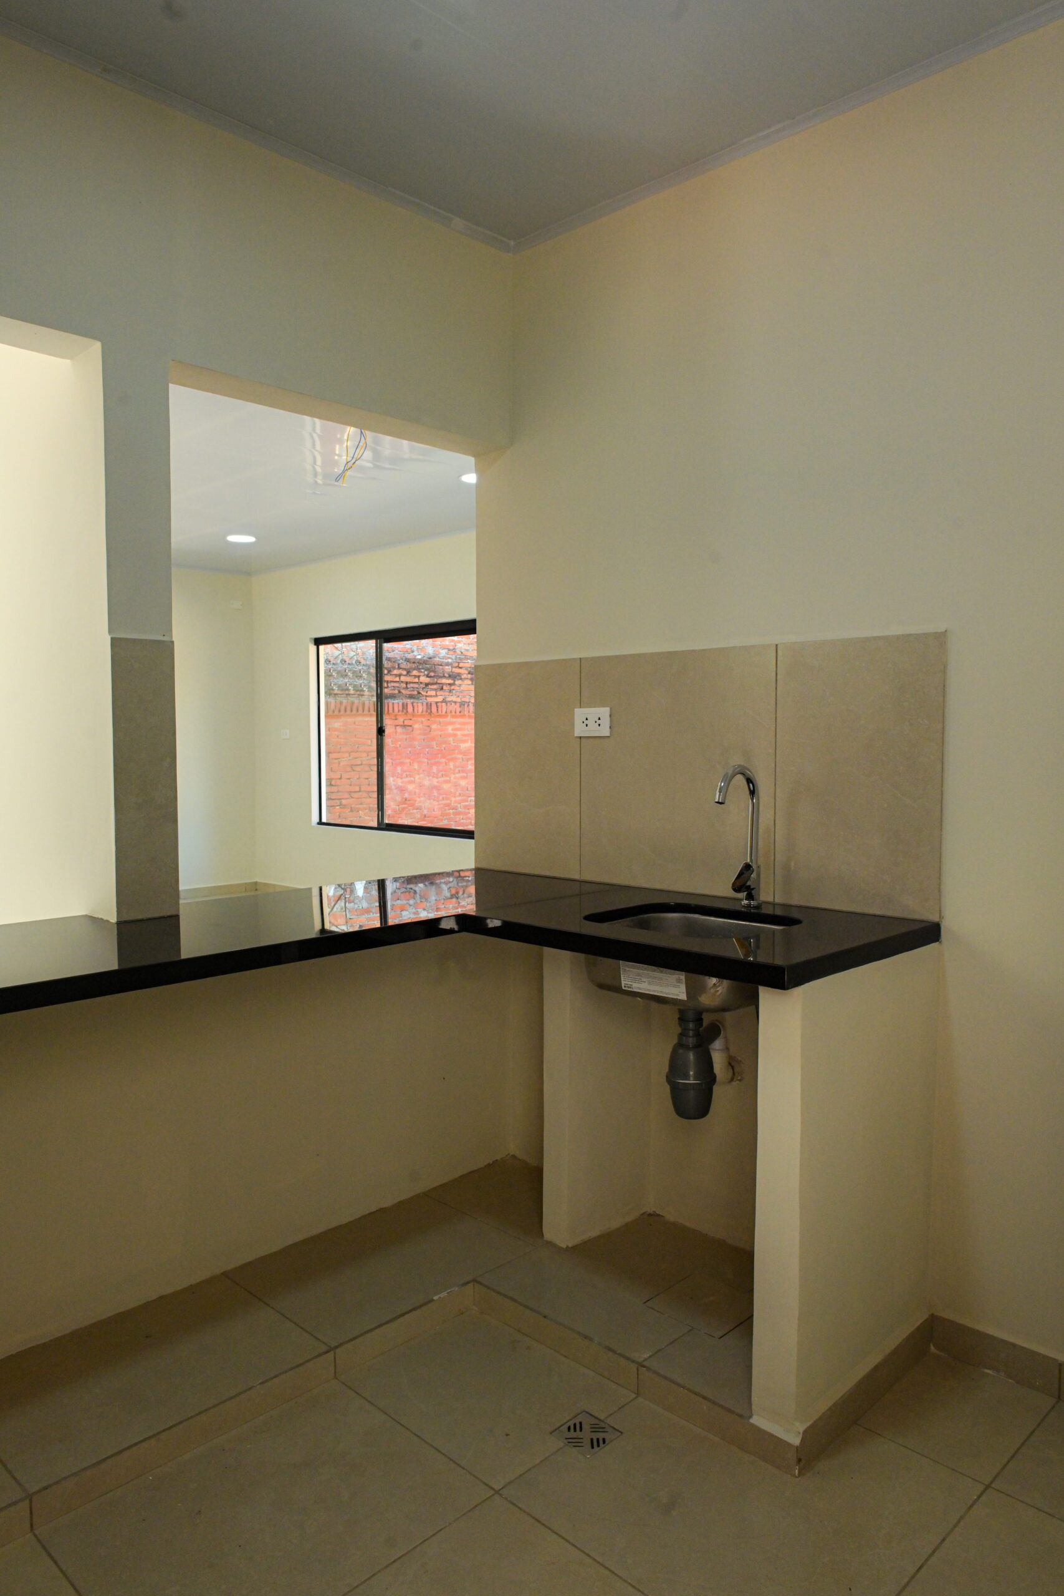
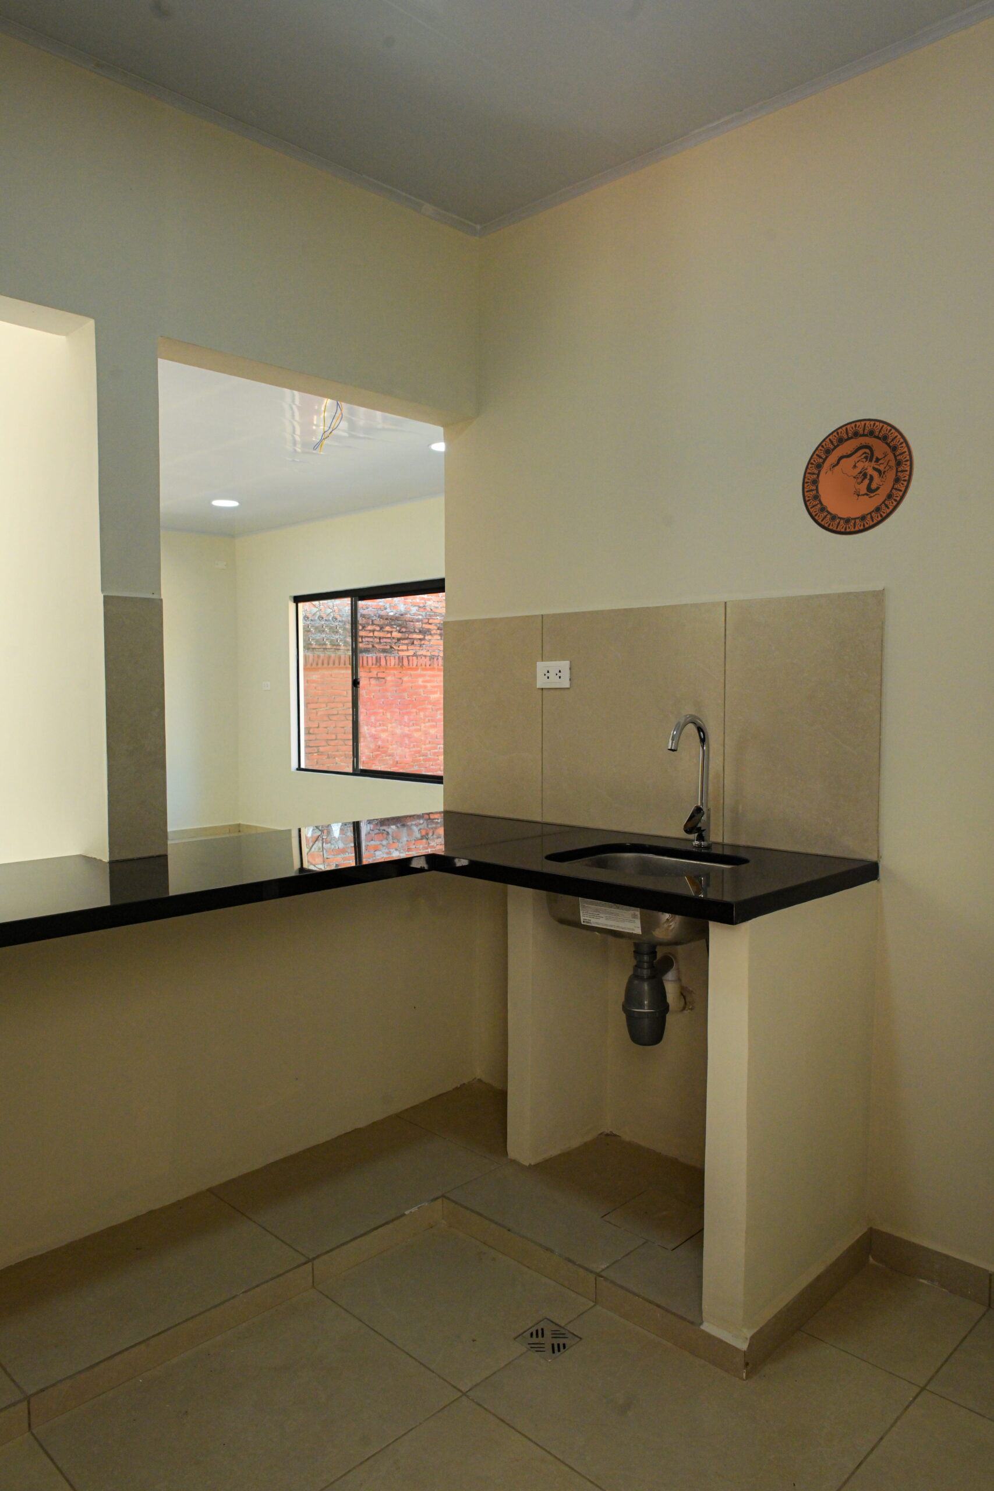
+ decorative plate (856, 477)
